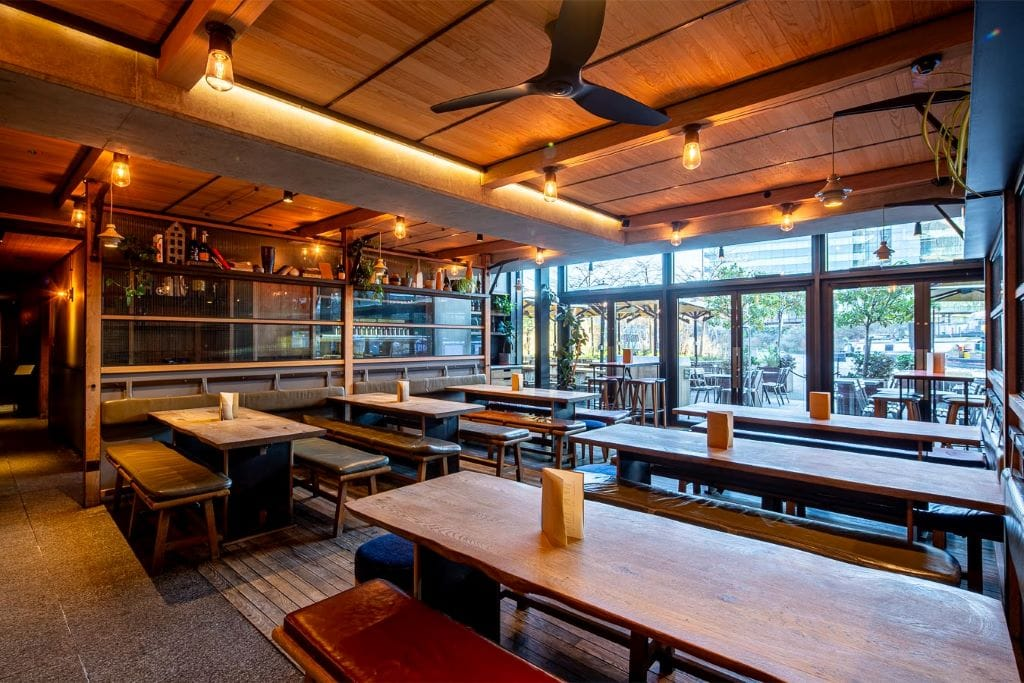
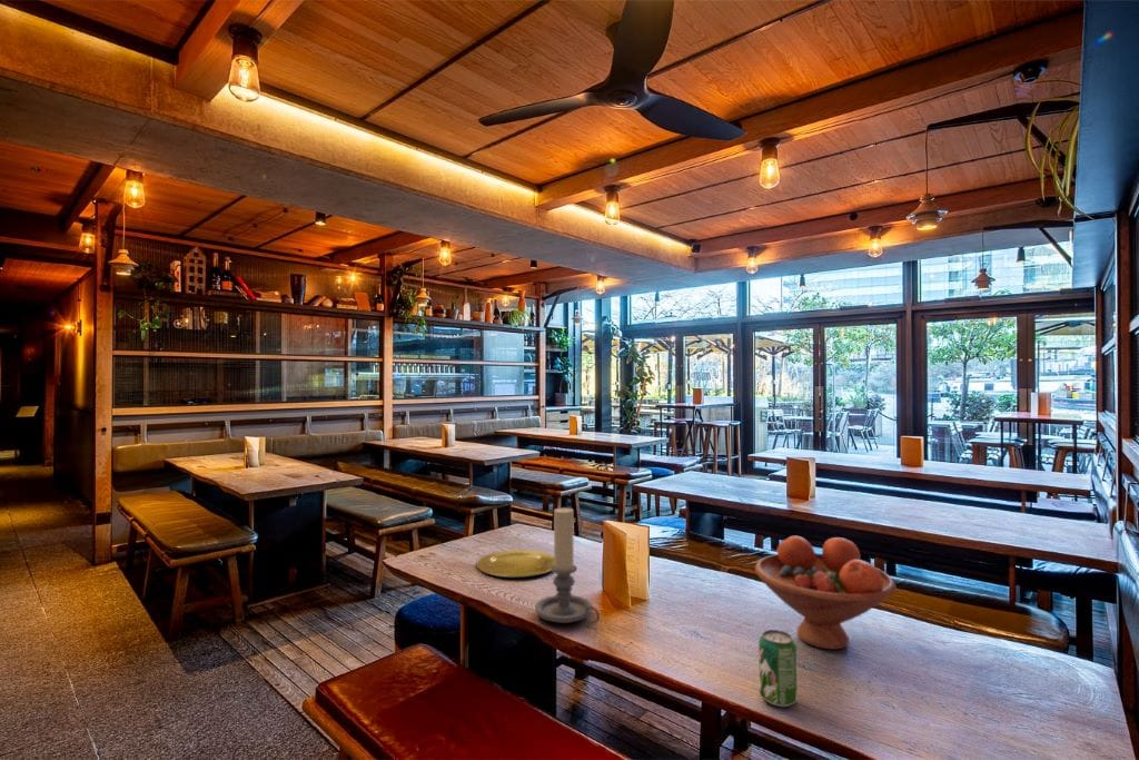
+ beverage can (778, 668)
+ fruit bowl (822, 592)
+ candle holder (568, 562)
+ plate (517, 563)
